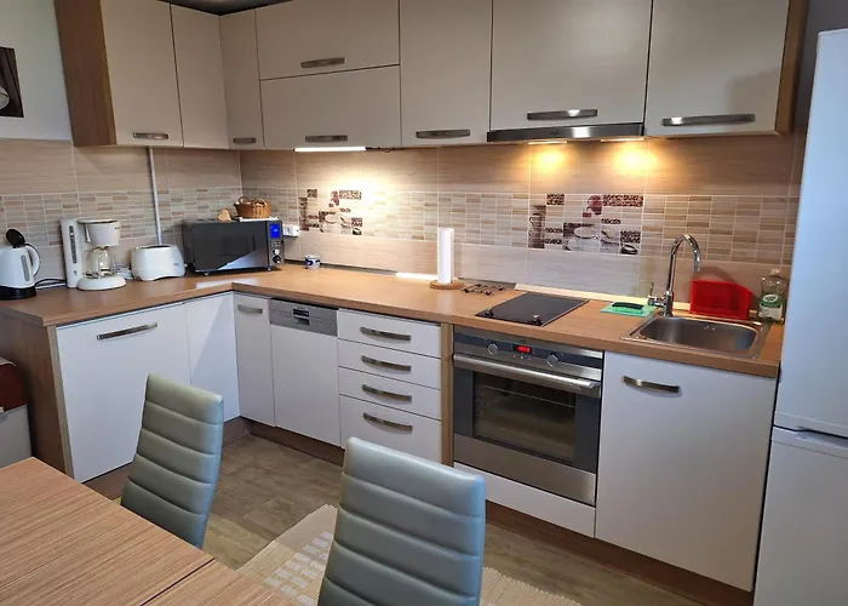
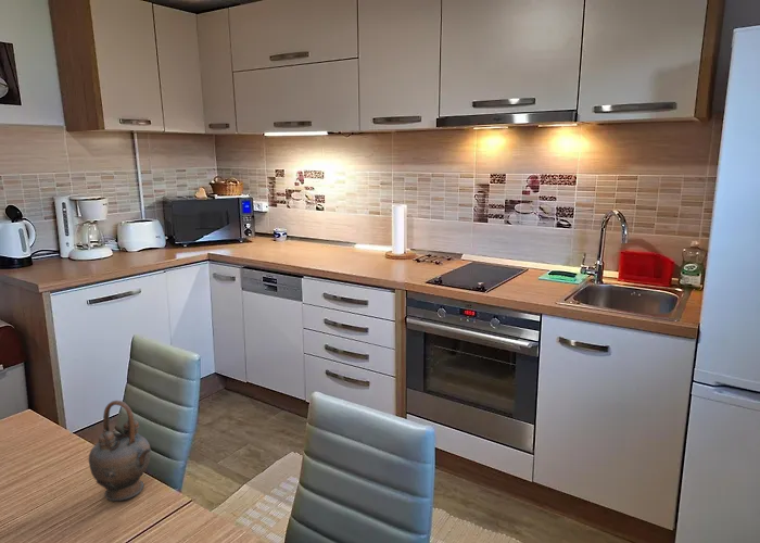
+ teapot (124, 449)
